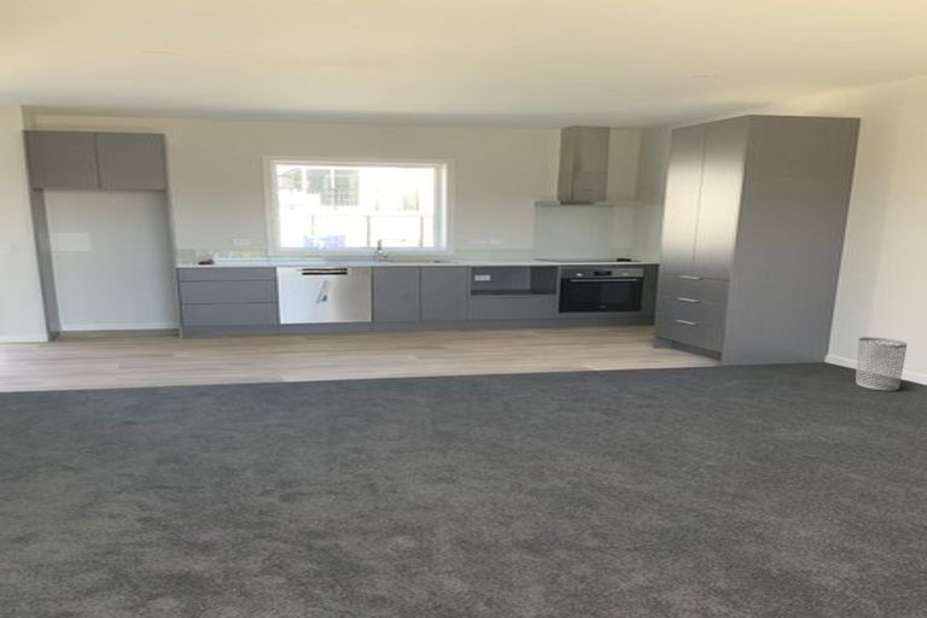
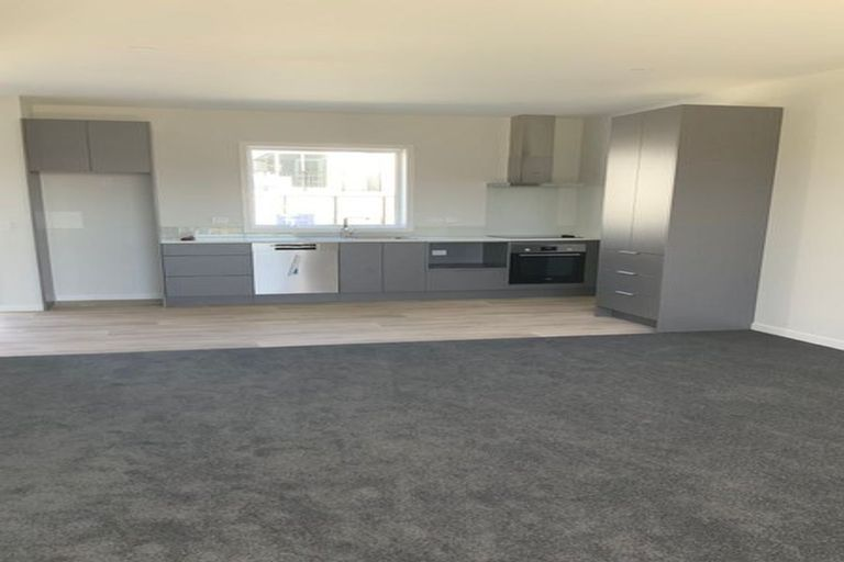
- waste bin (879, 363)
